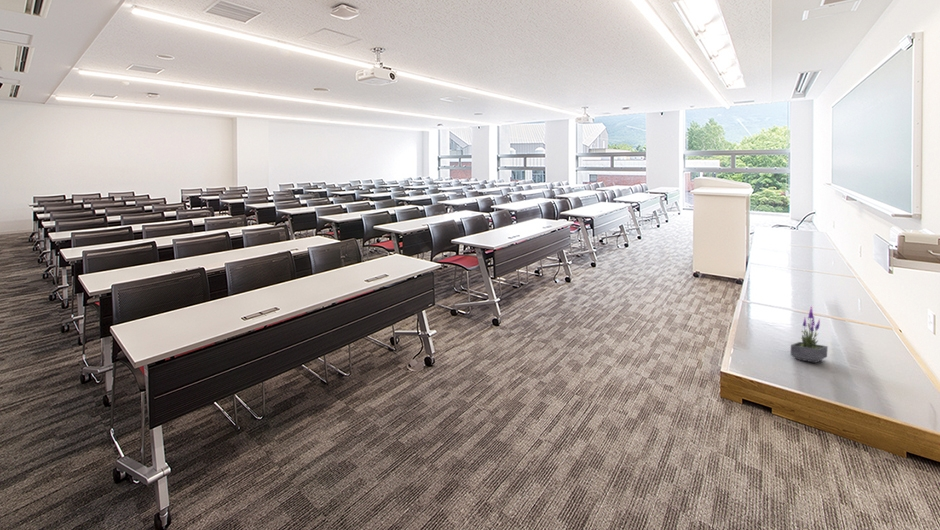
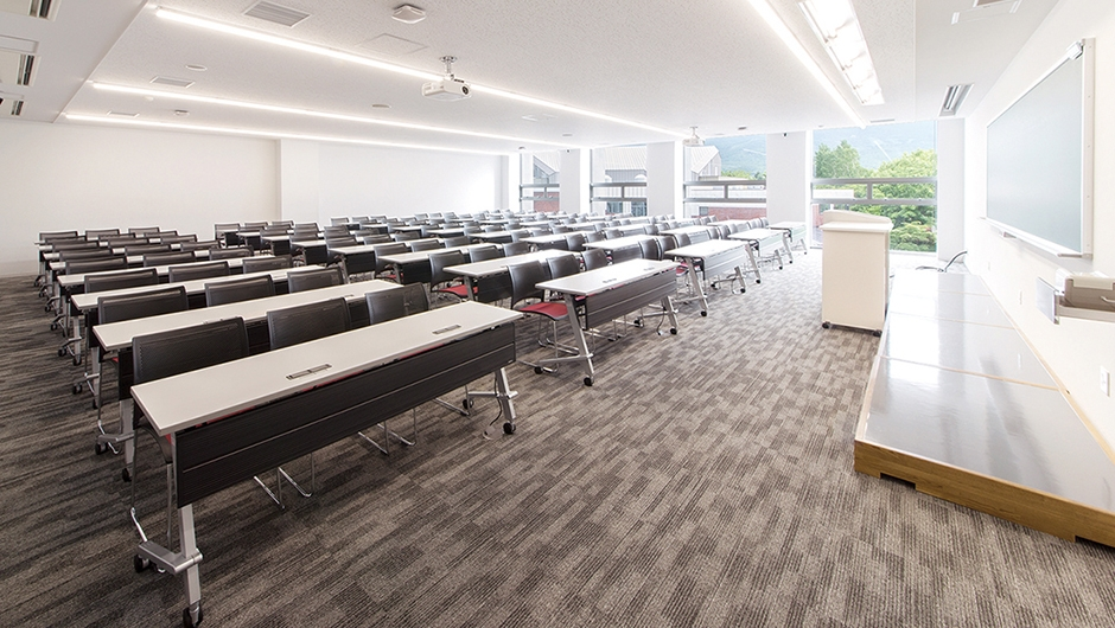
- potted plant (809, 332)
